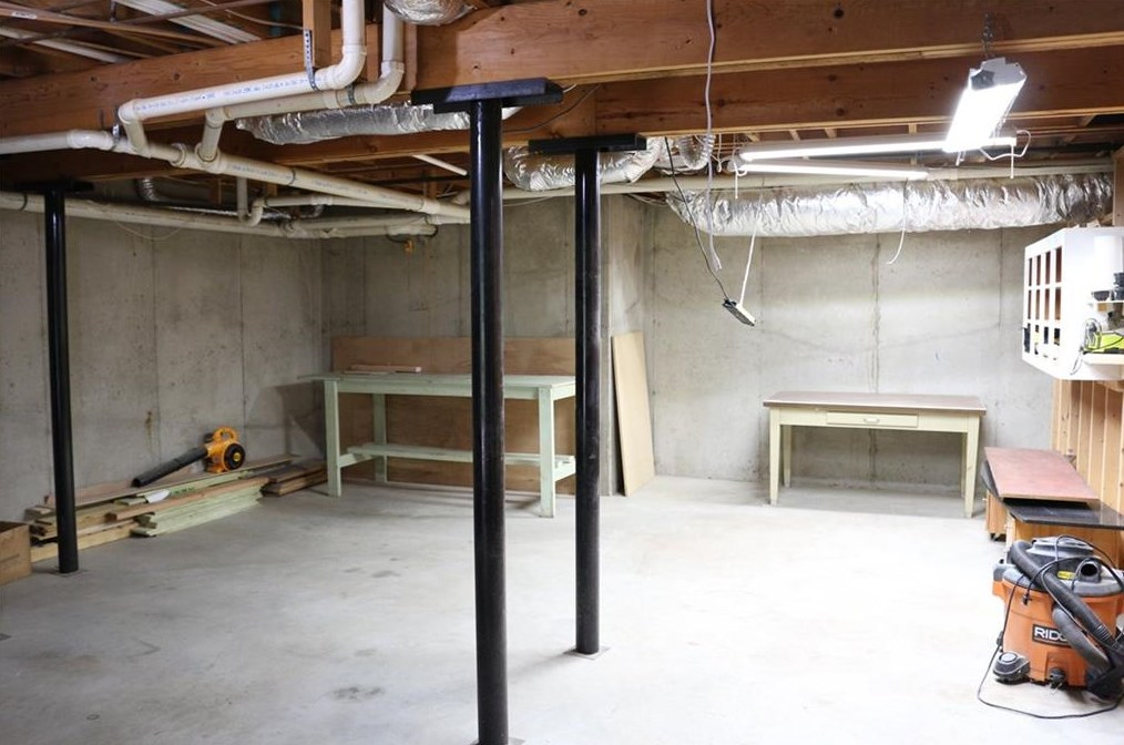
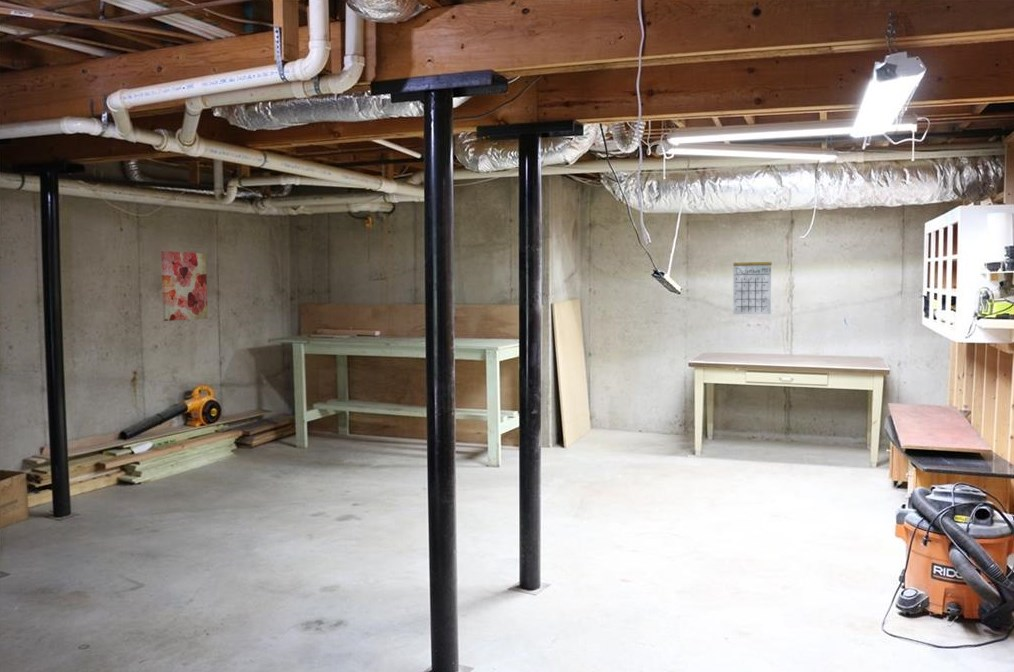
+ calendar (752, 282)
+ wall art (185, 286)
